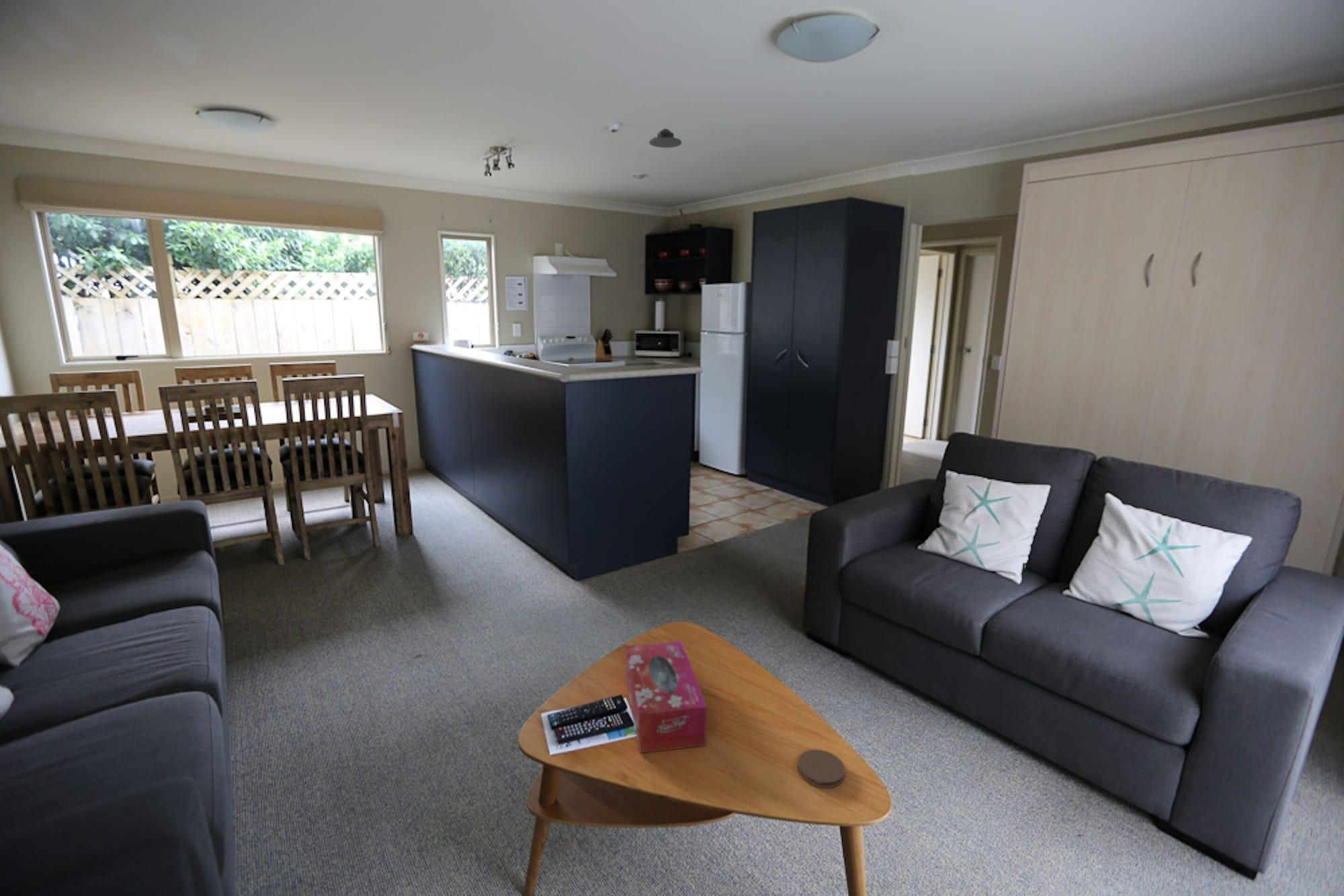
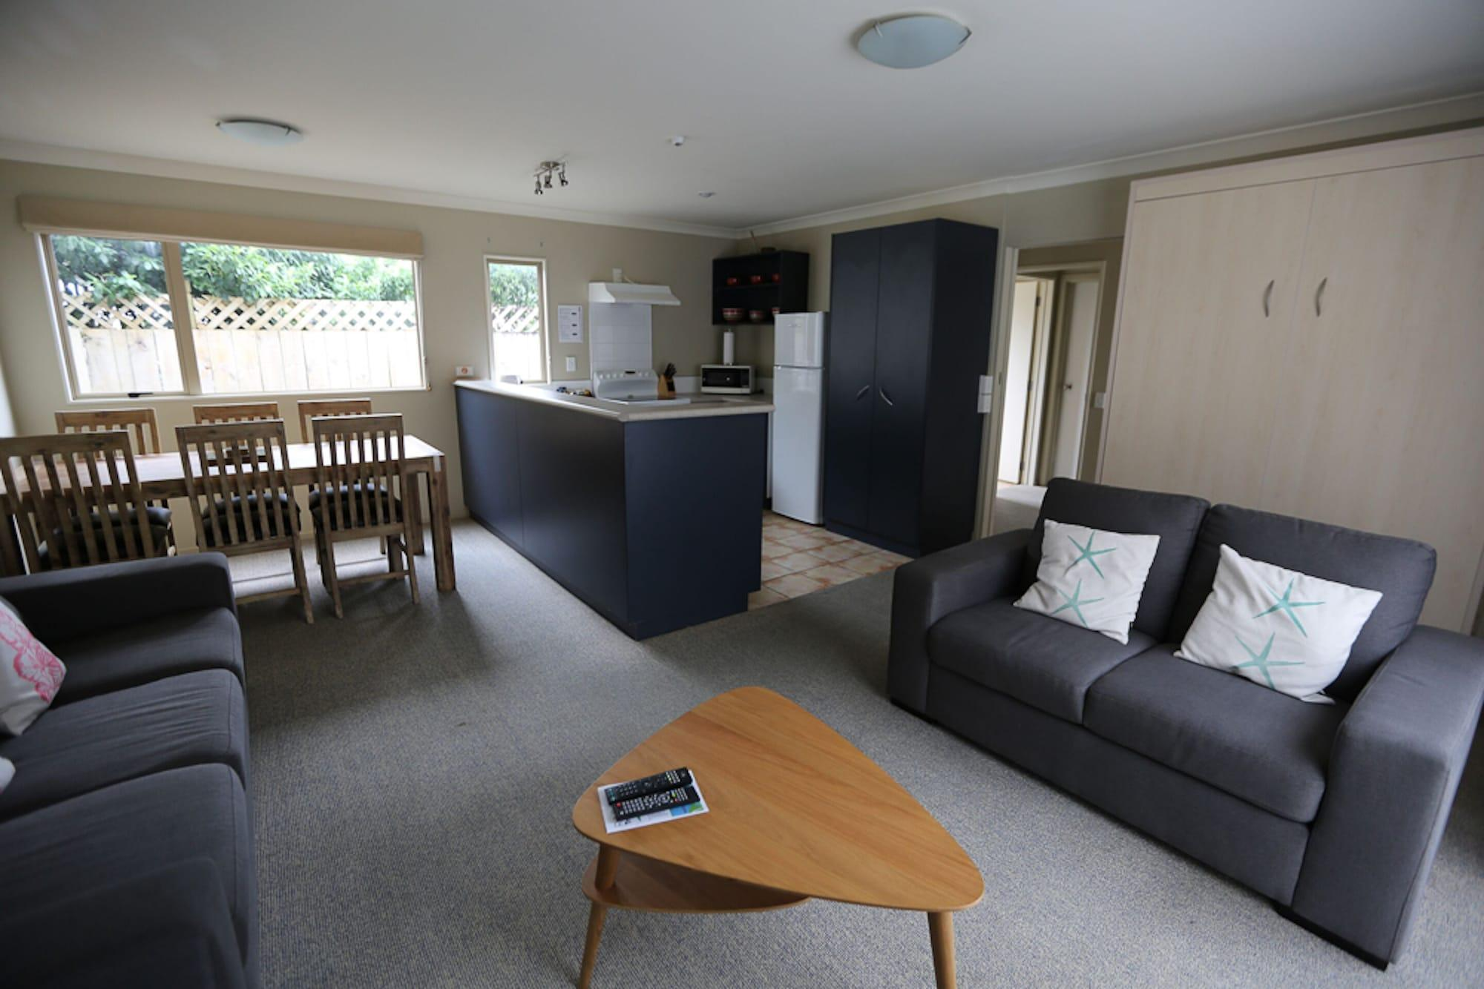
- tissue box (662, 691)
- coaster (821, 768)
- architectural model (665, 135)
